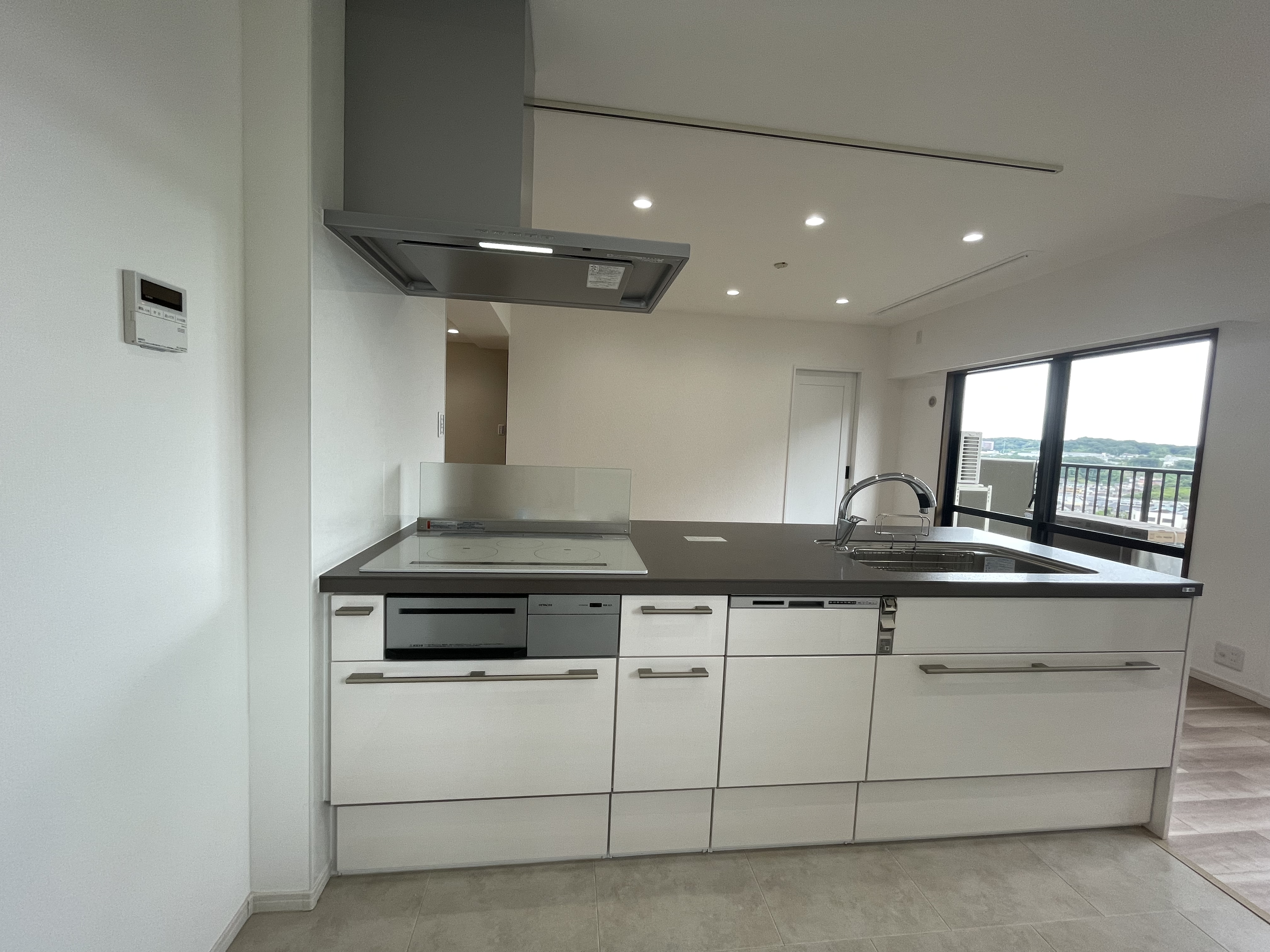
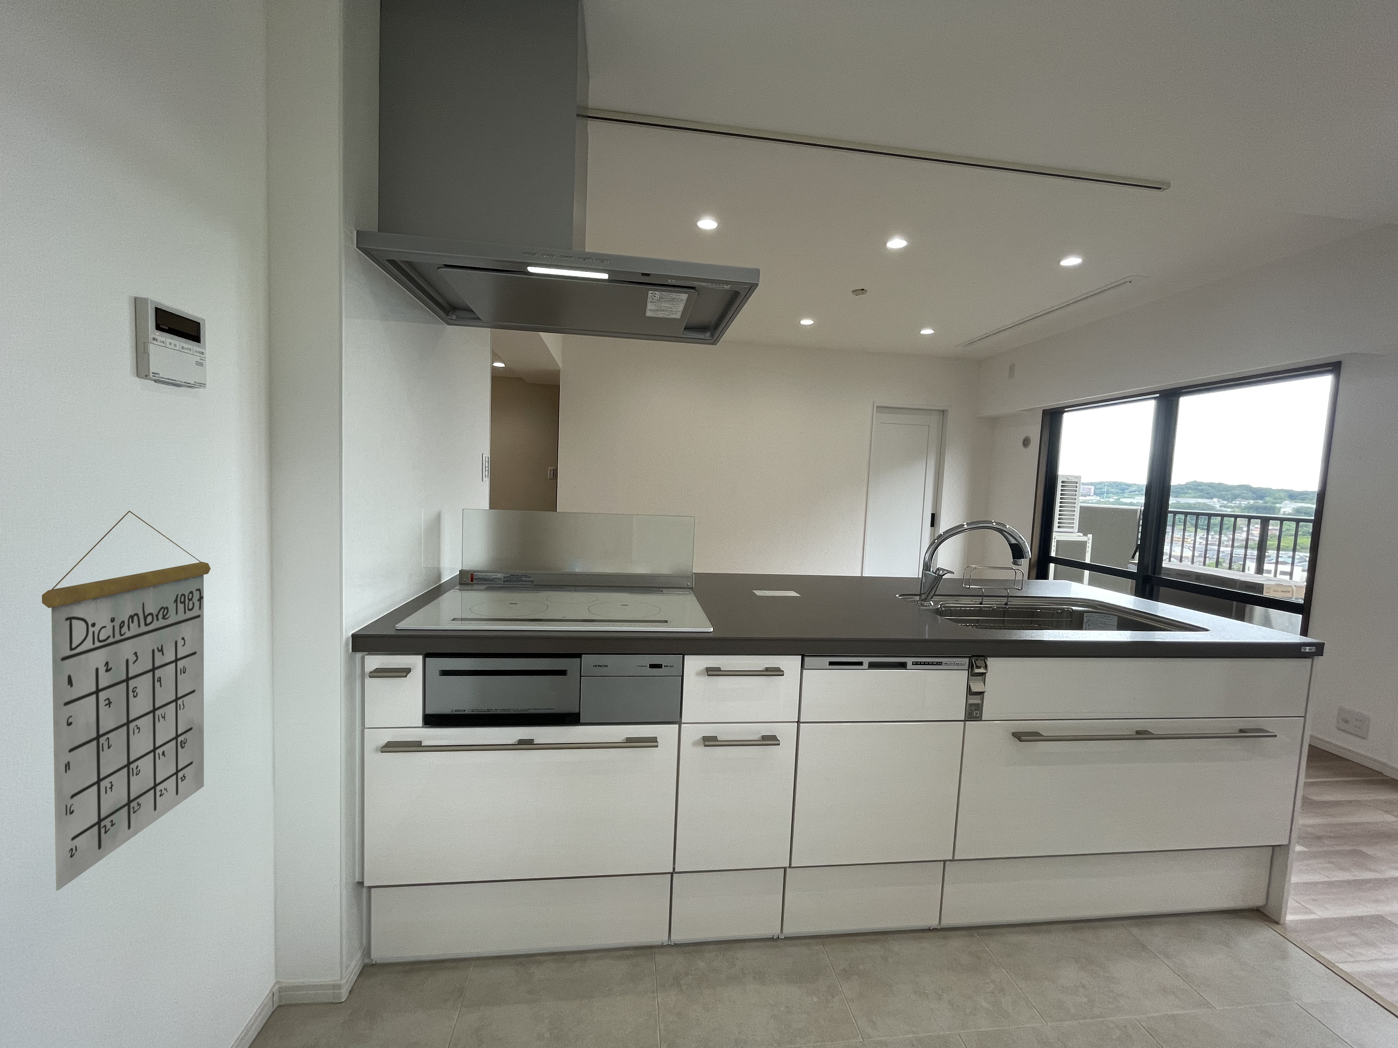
+ calendar (139, 674)
